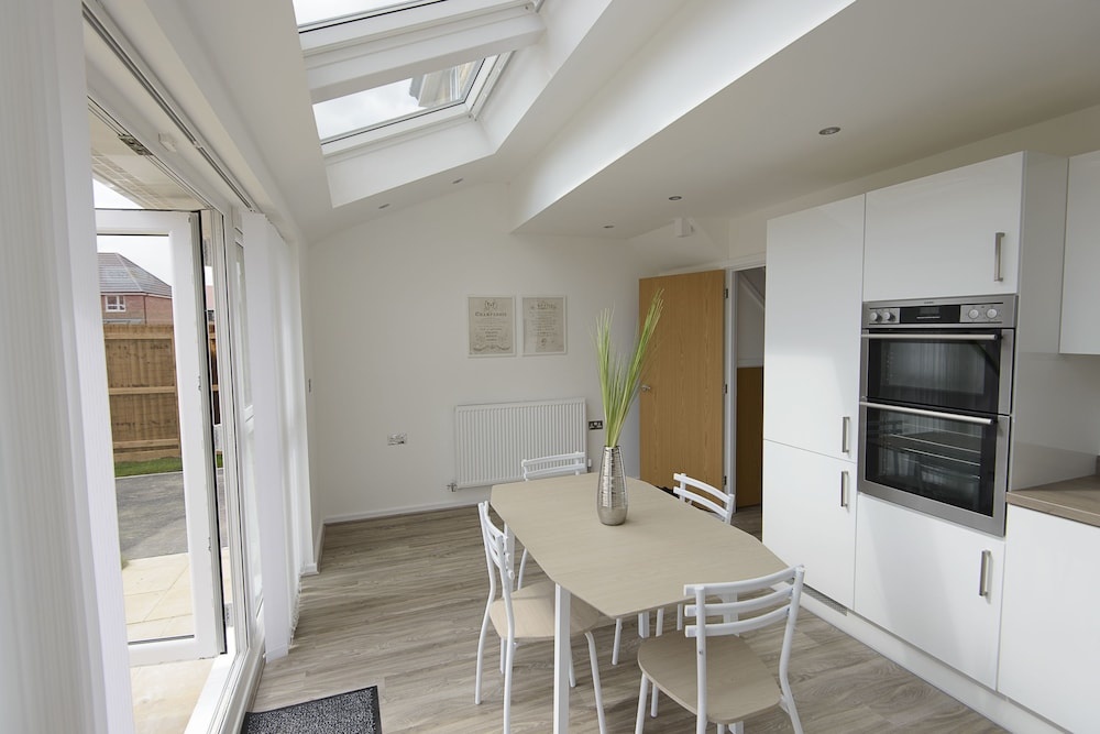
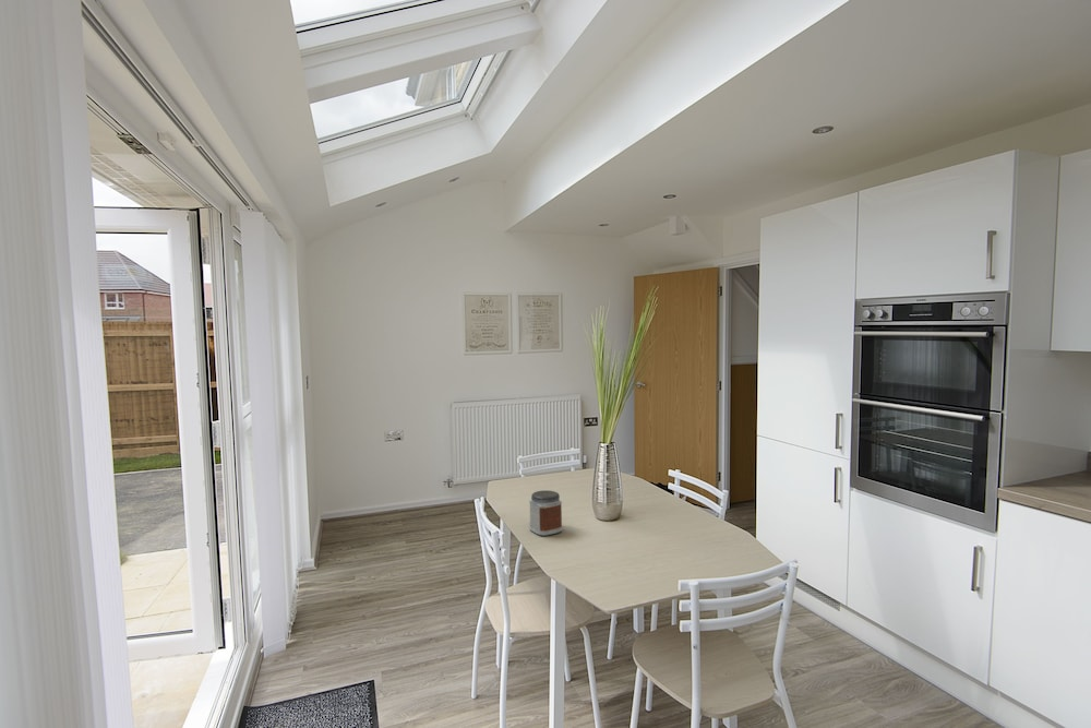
+ jar (546, 511)
